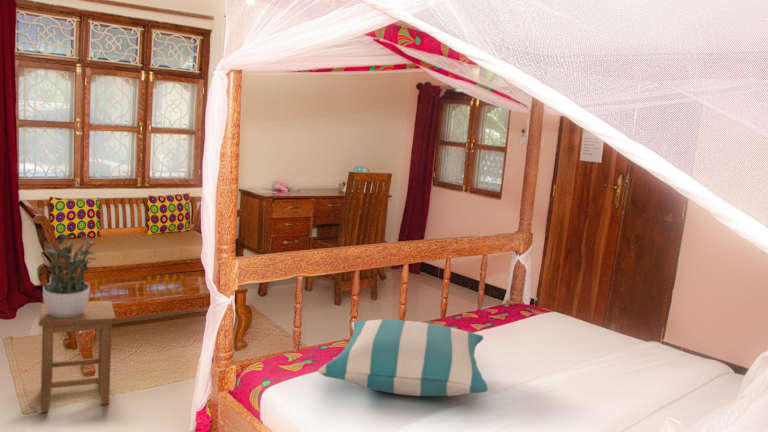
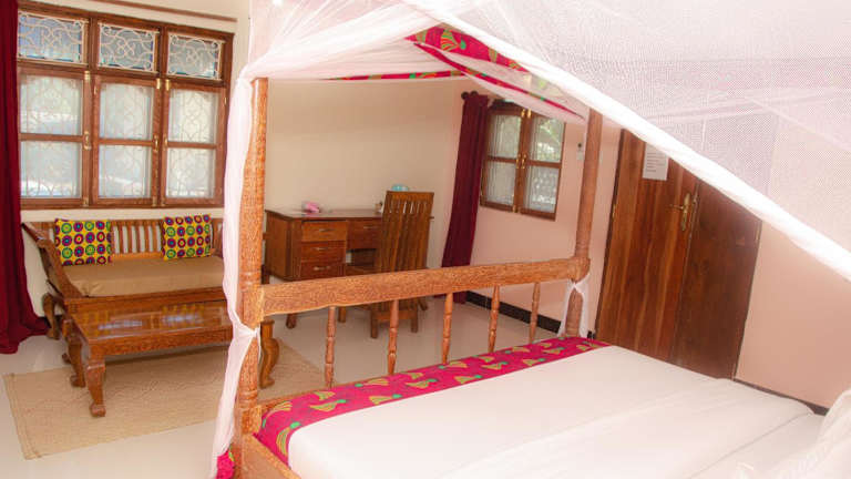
- pillow (409, 354)
- stool (76, 360)
- potted plant (70, 273)
